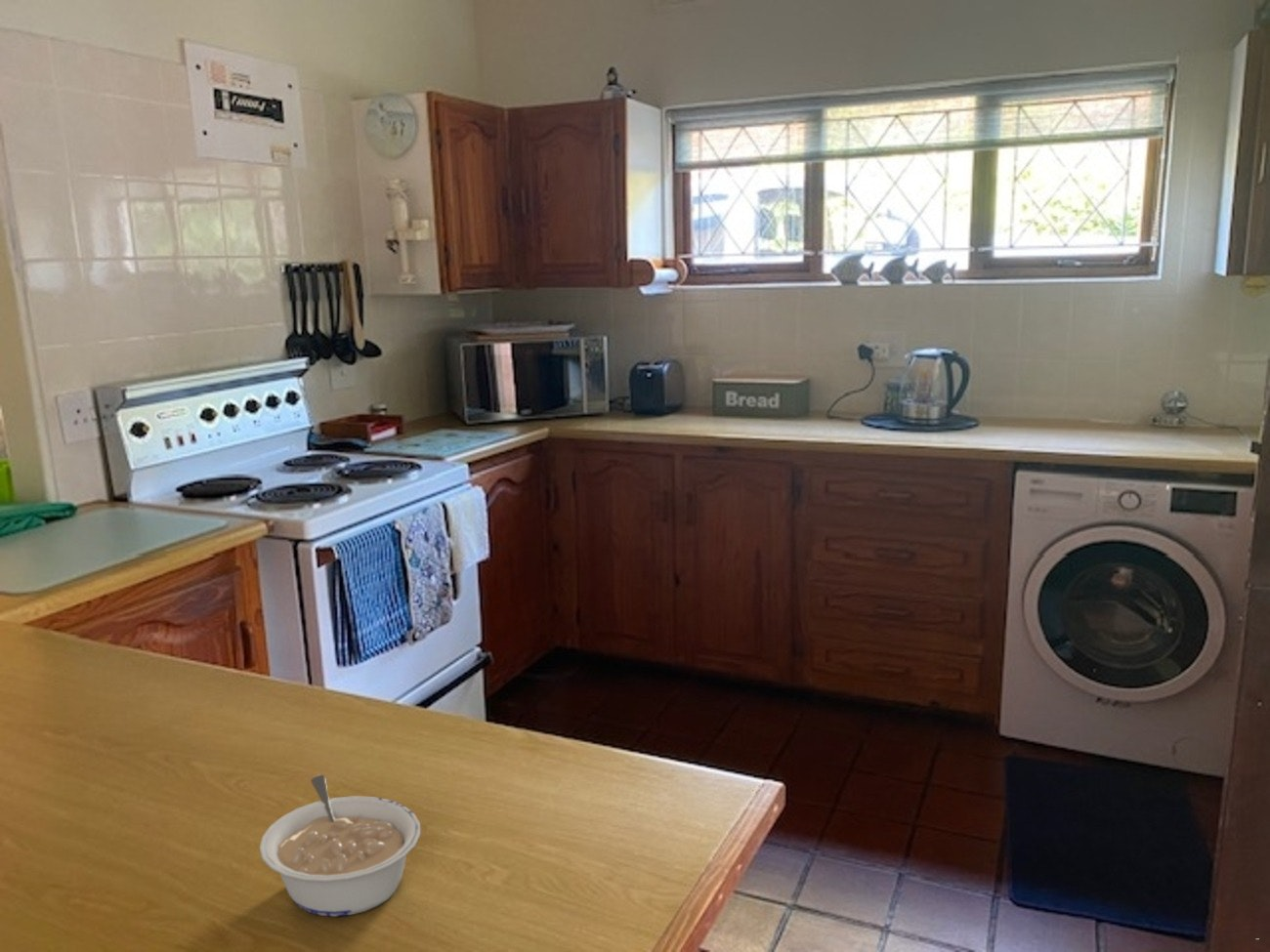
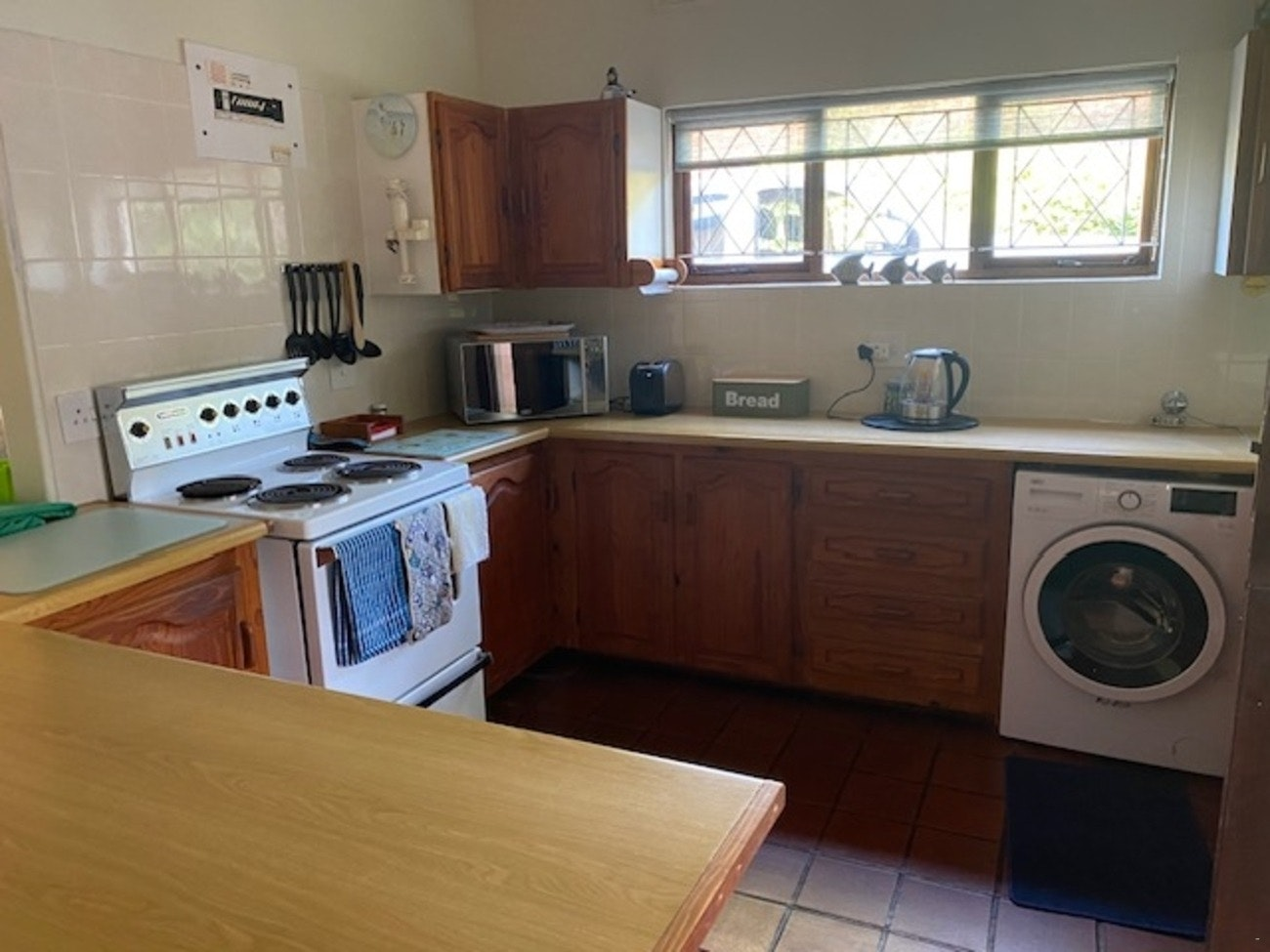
- legume (338, 852)
